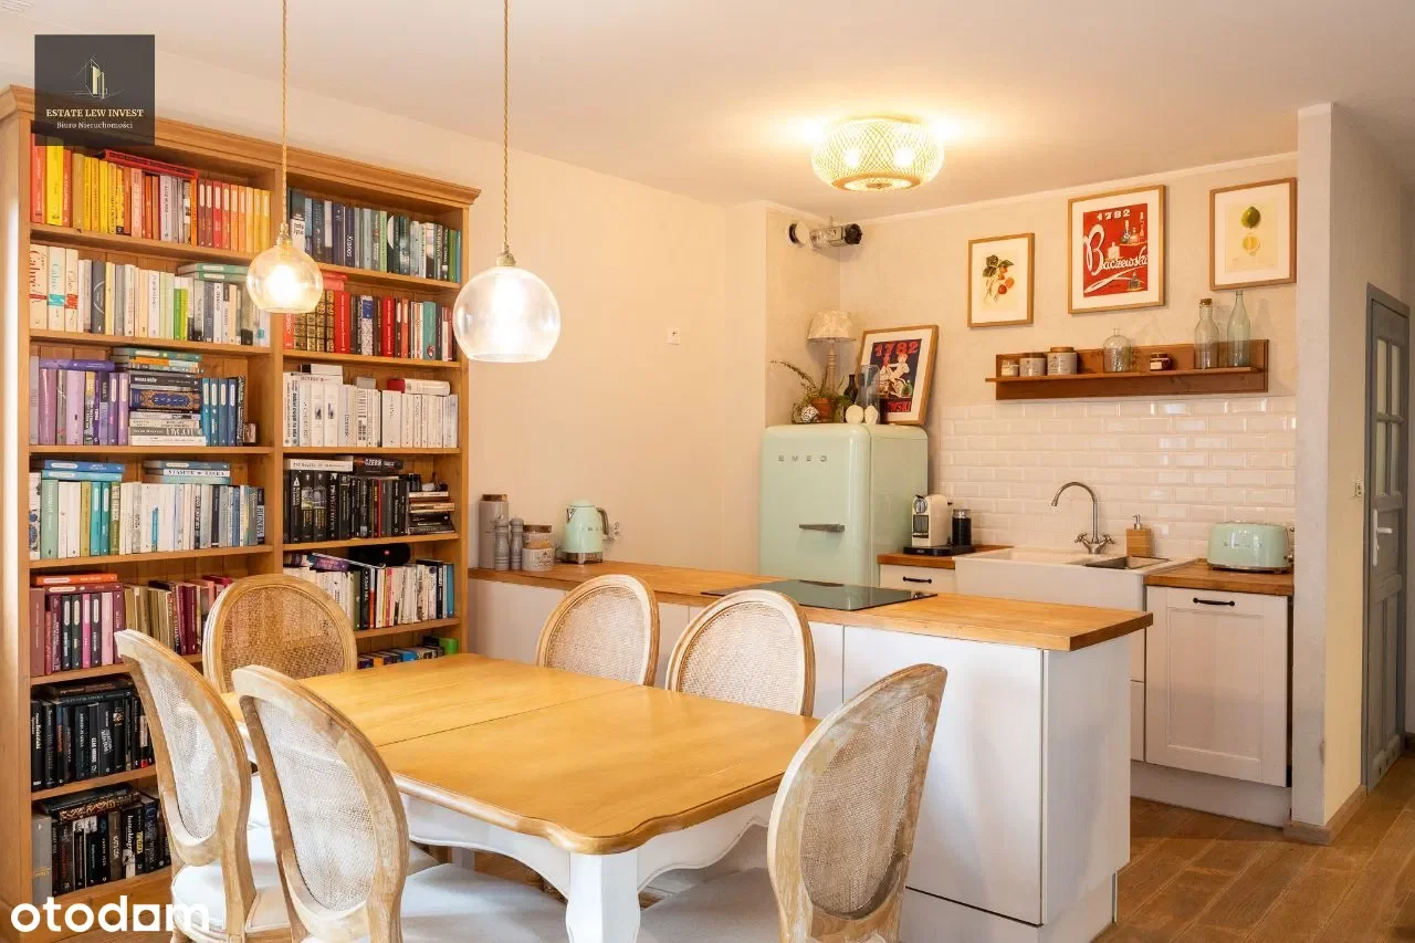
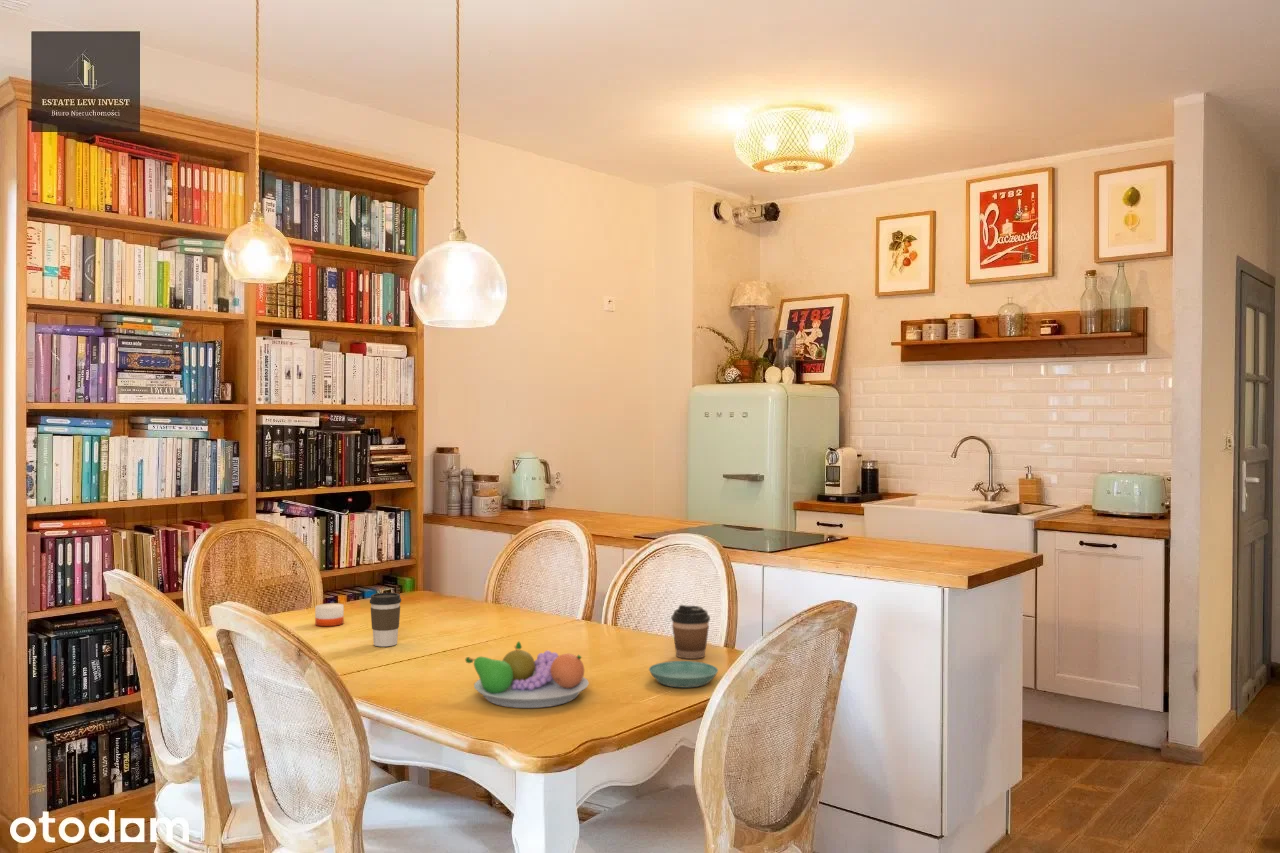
+ candle (329, 604)
+ coffee cup (690, 629)
+ fruit bowl (527, 671)
+ coffee cup (385, 619)
+ saucer (683, 675)
